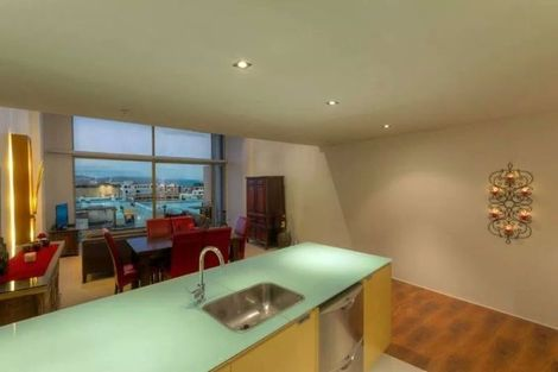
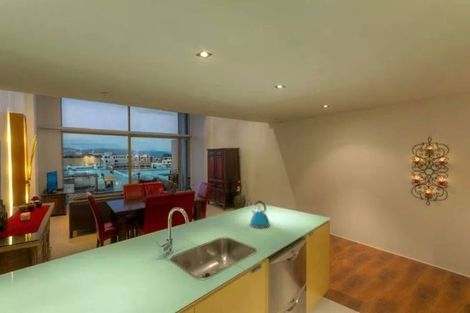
+ kettle (260, 212)
